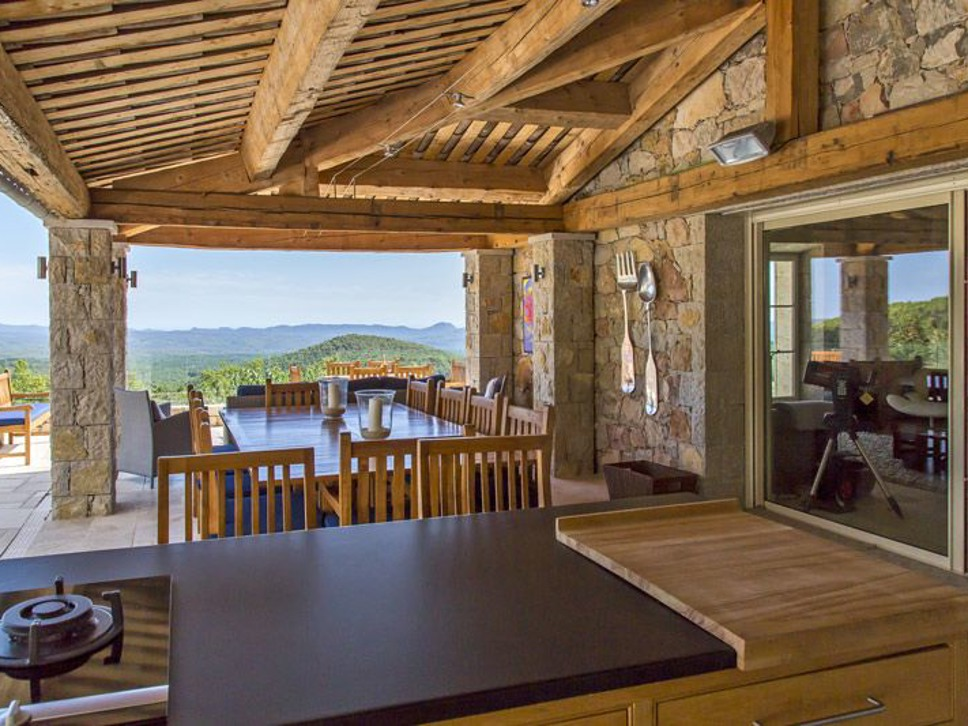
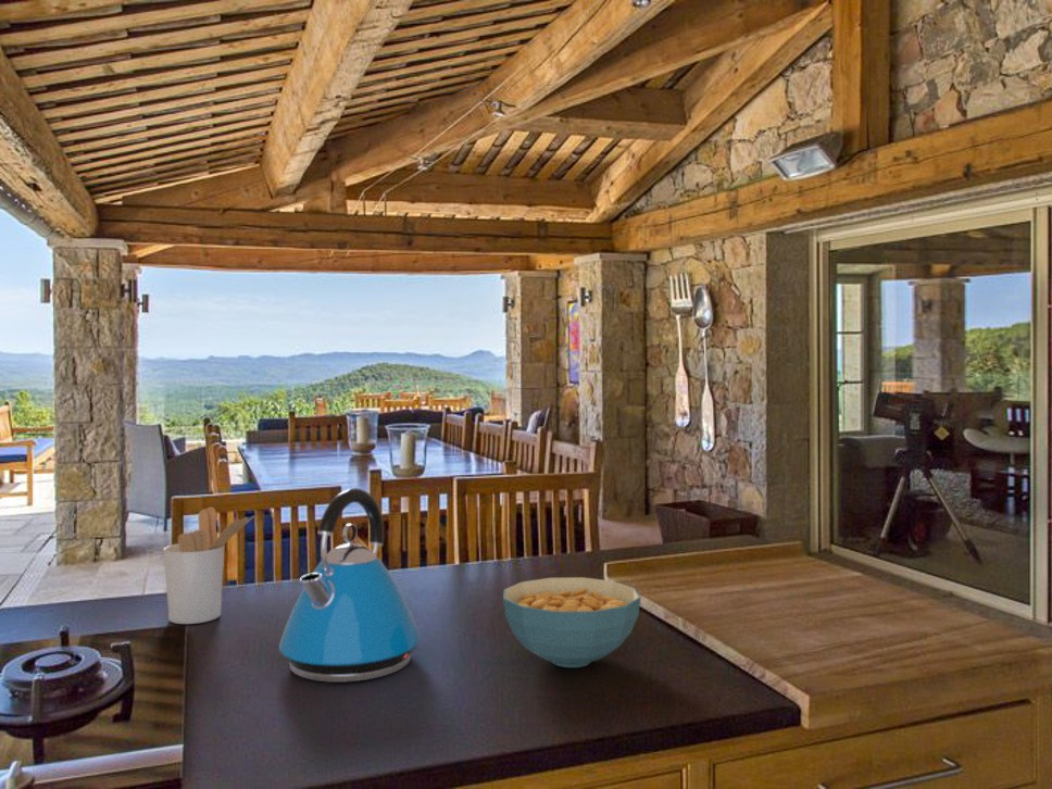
+ utensil holder (209, 564)
+ kettle (352, 574)
+ cereal bowl (571, 626)
